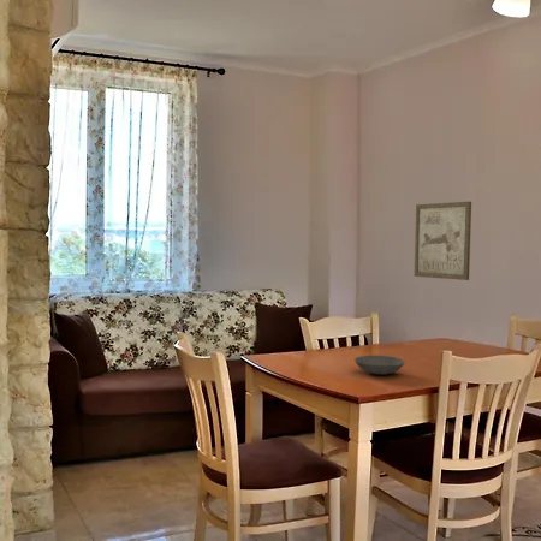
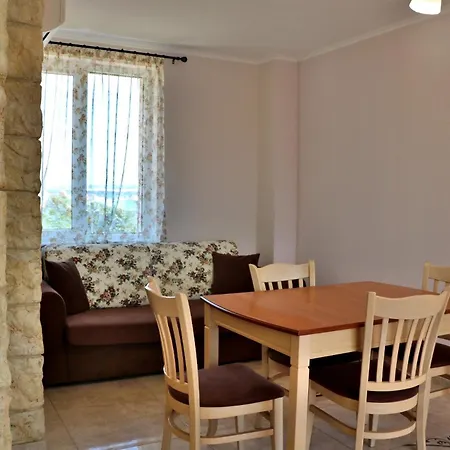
- bowl (379, 365)
- wall art (441, 240)
